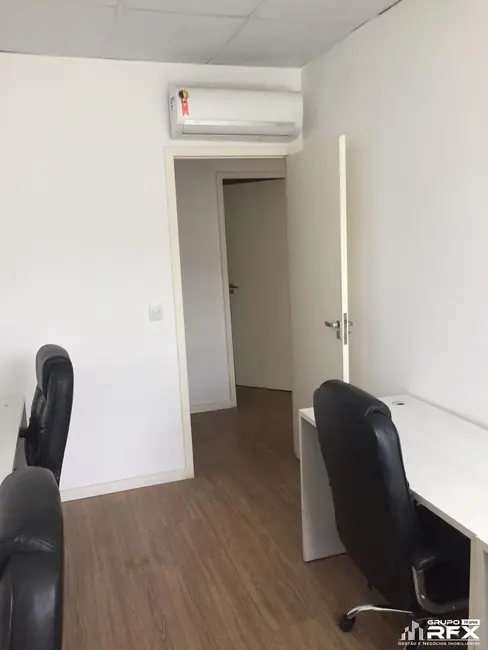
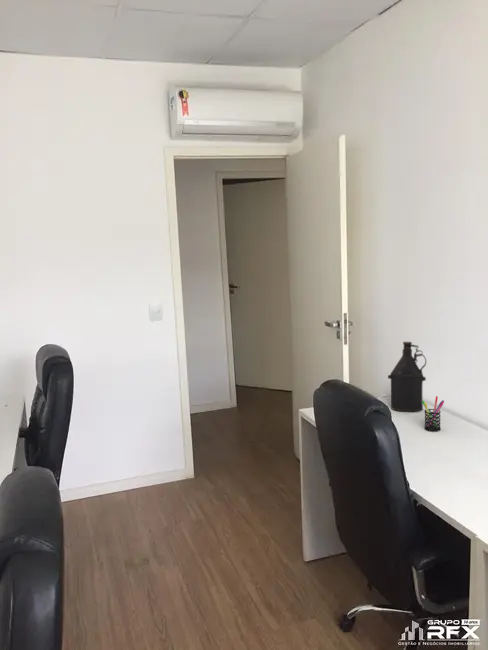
+ bottle (407, 375)
+ pen holder (431, 412)
